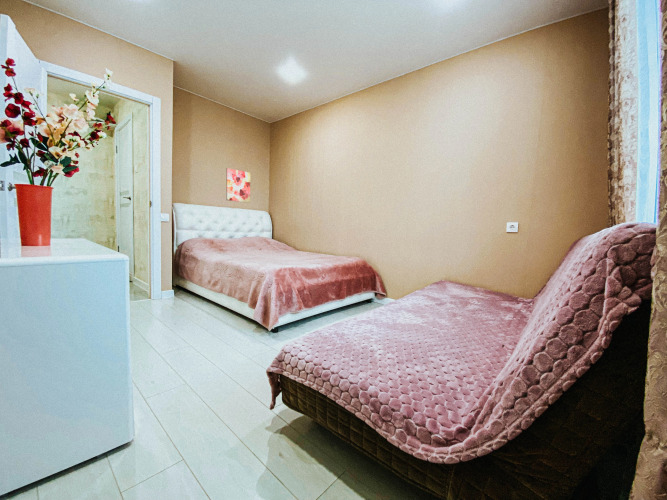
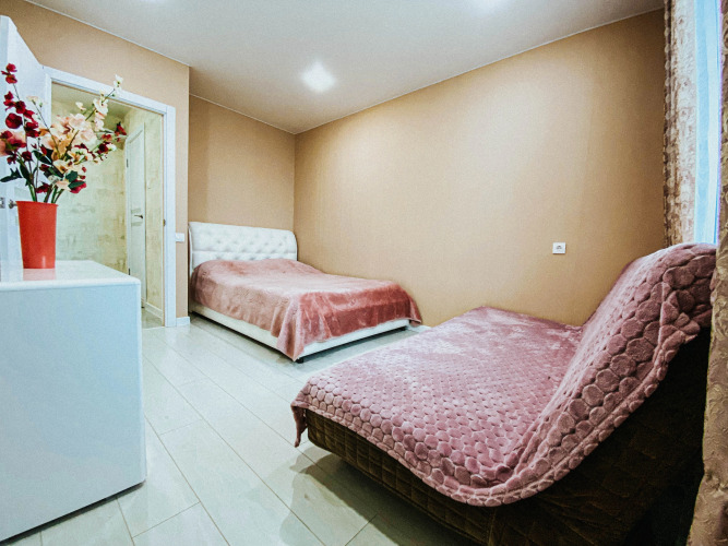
- wall art (238, 186)
